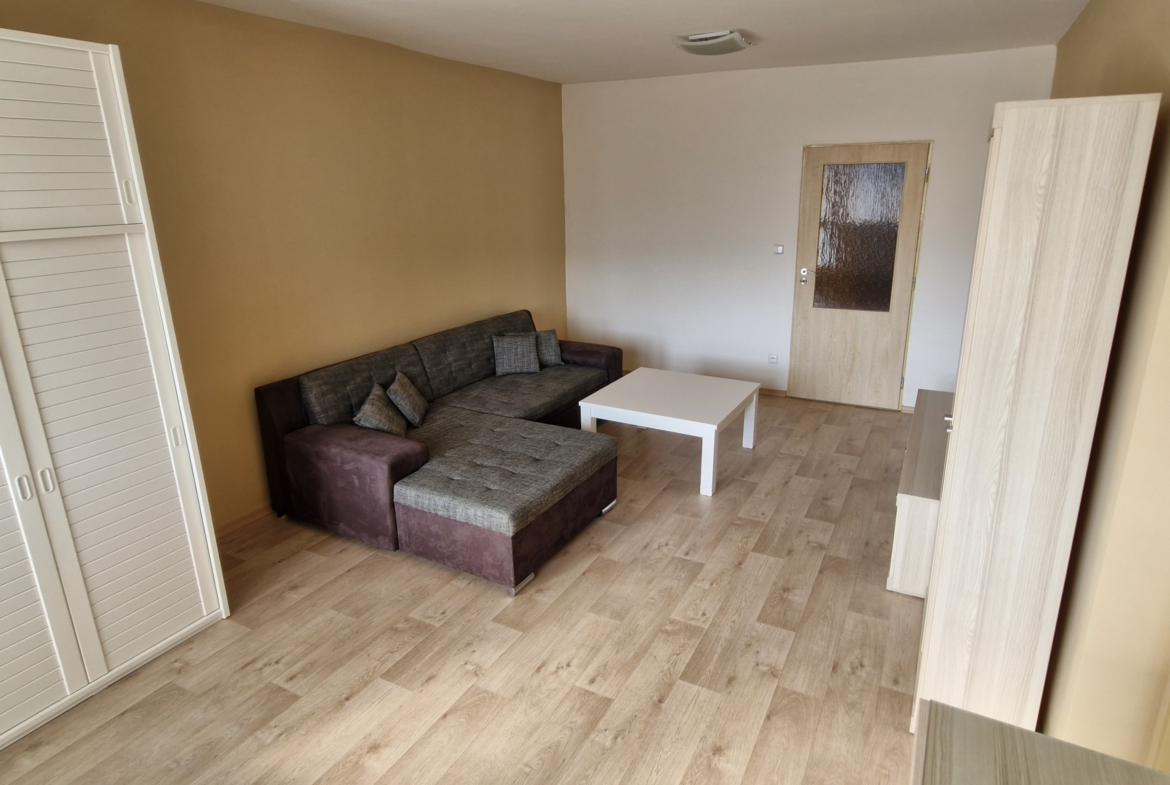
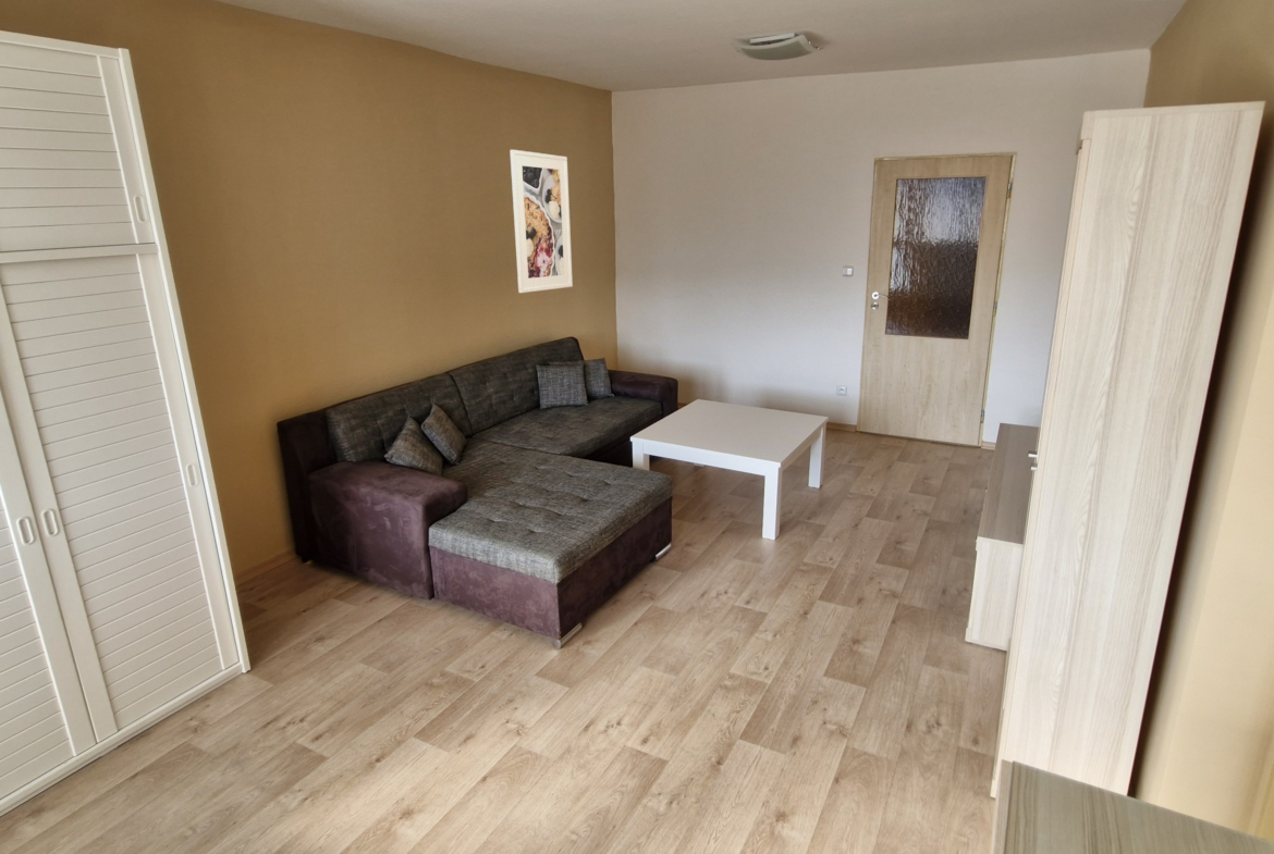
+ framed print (543, 223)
